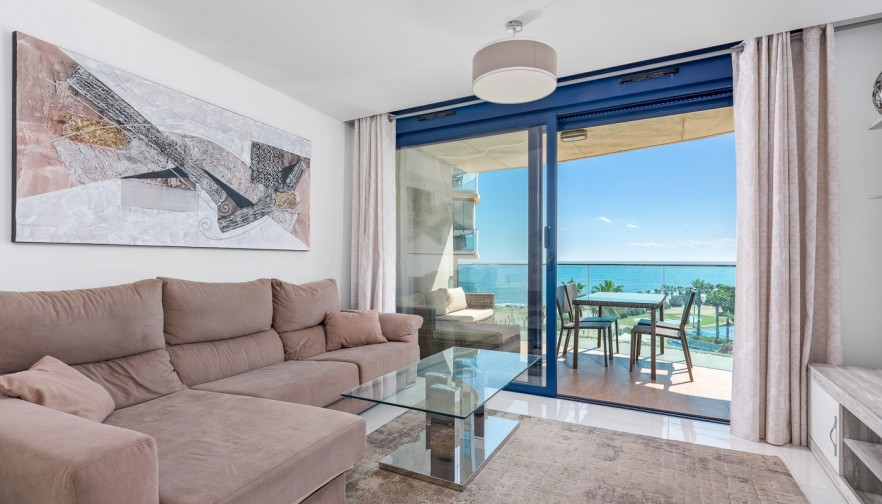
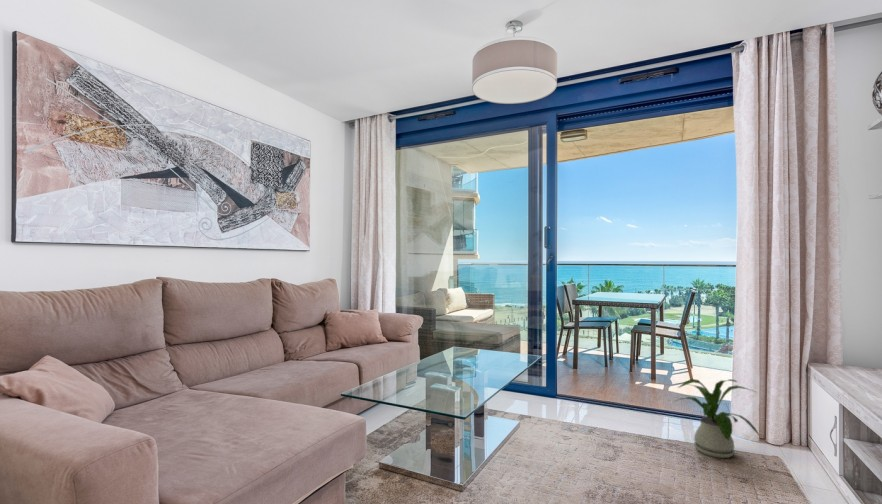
+ house plant (714, 409)
